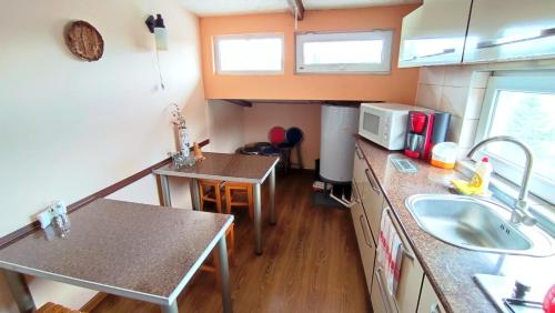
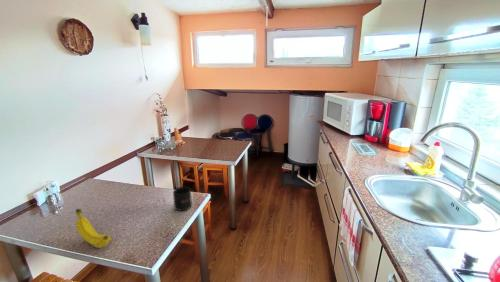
+ fruit (92, 229)
+ mug (180, 200)
